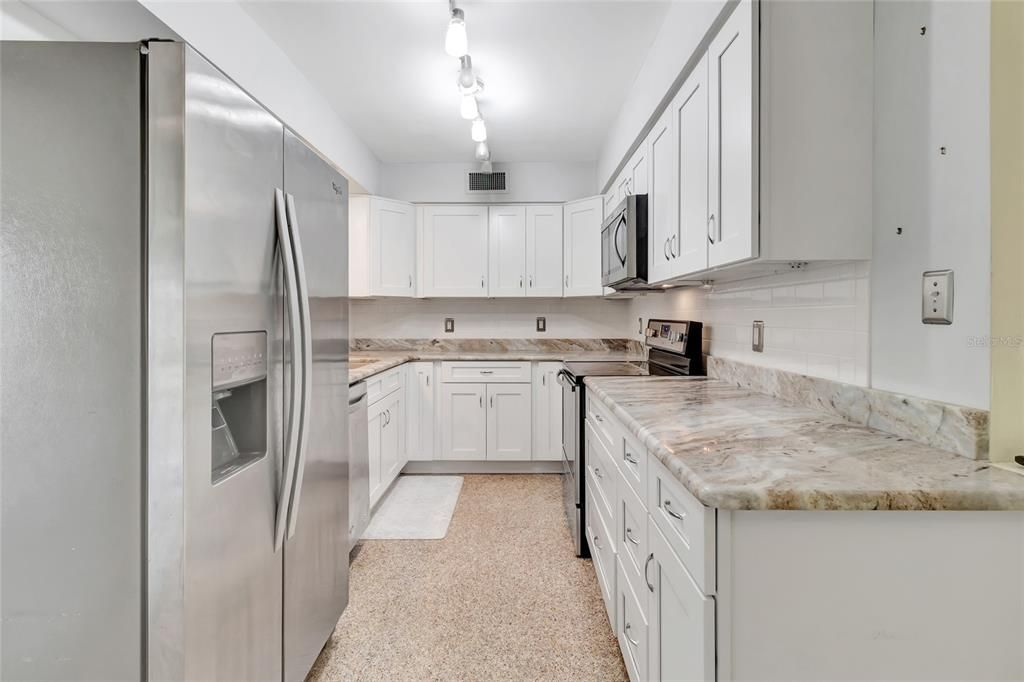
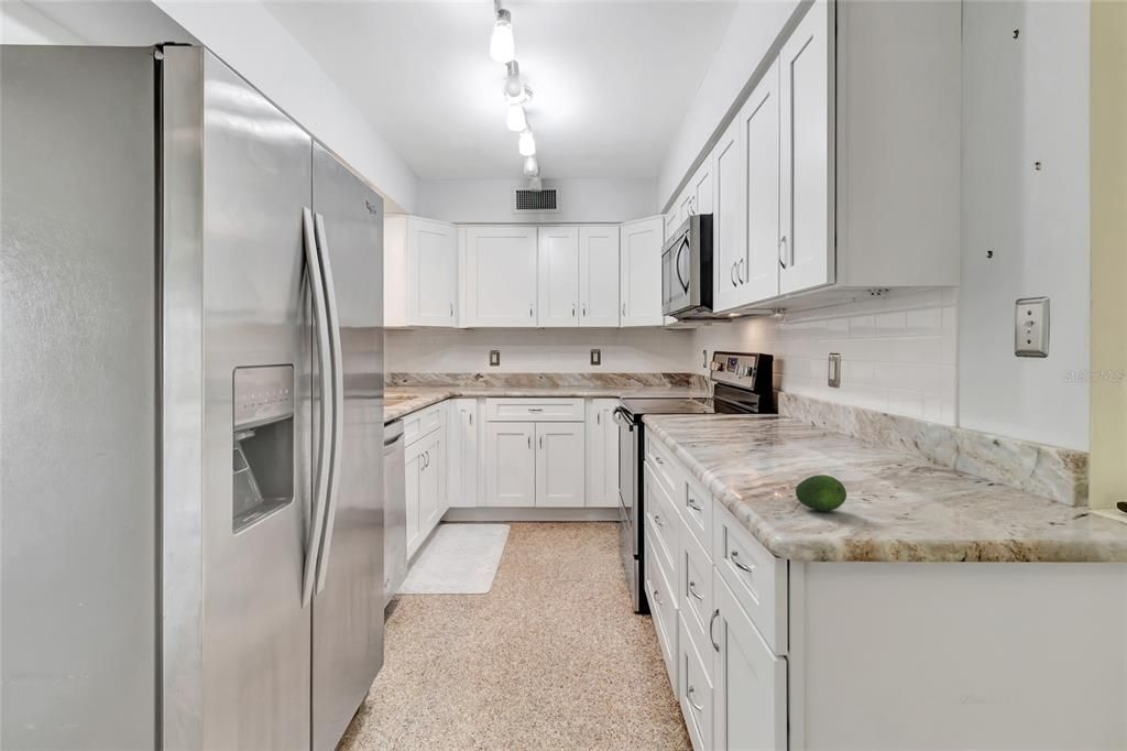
+ fruit (820, 492)
